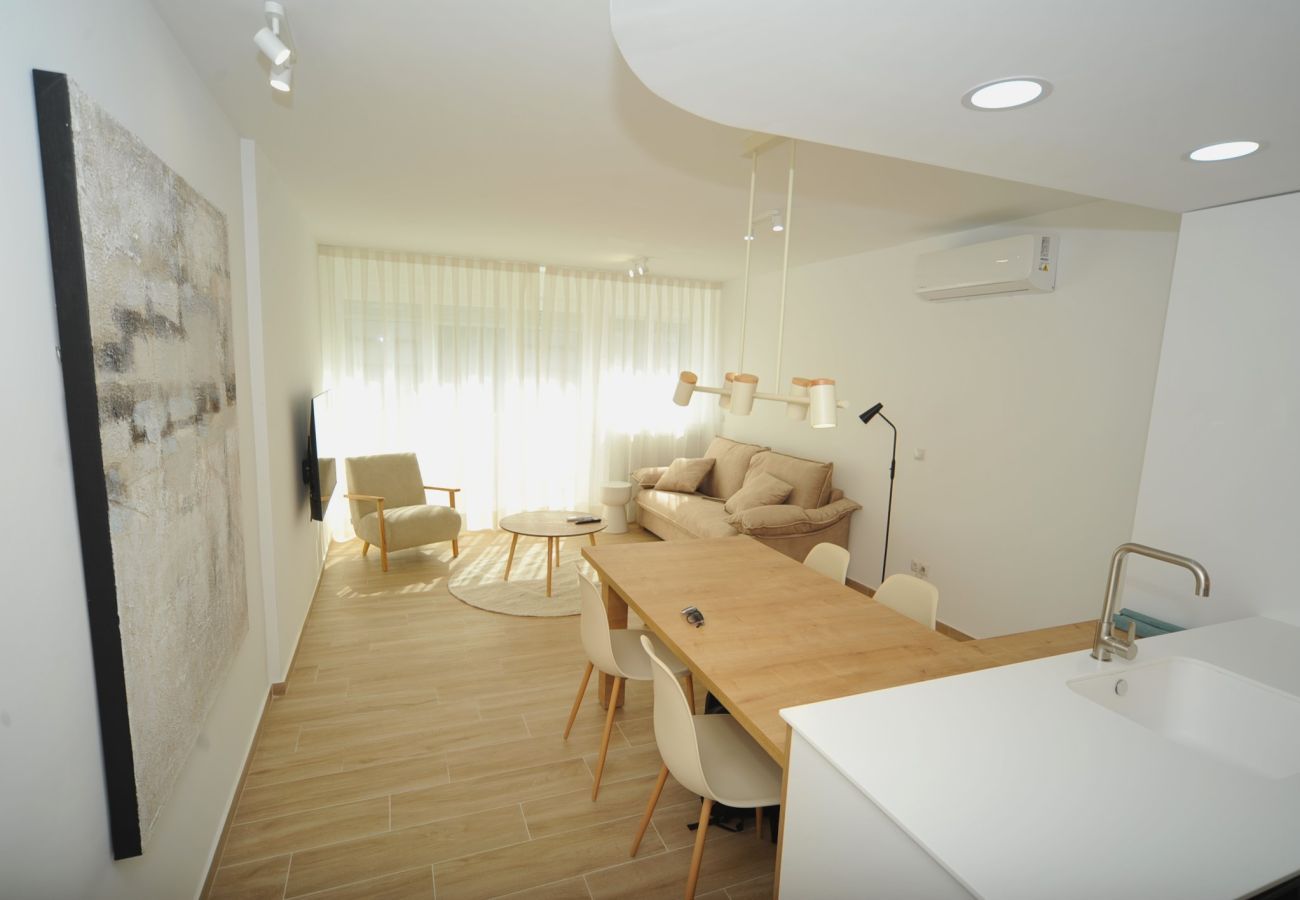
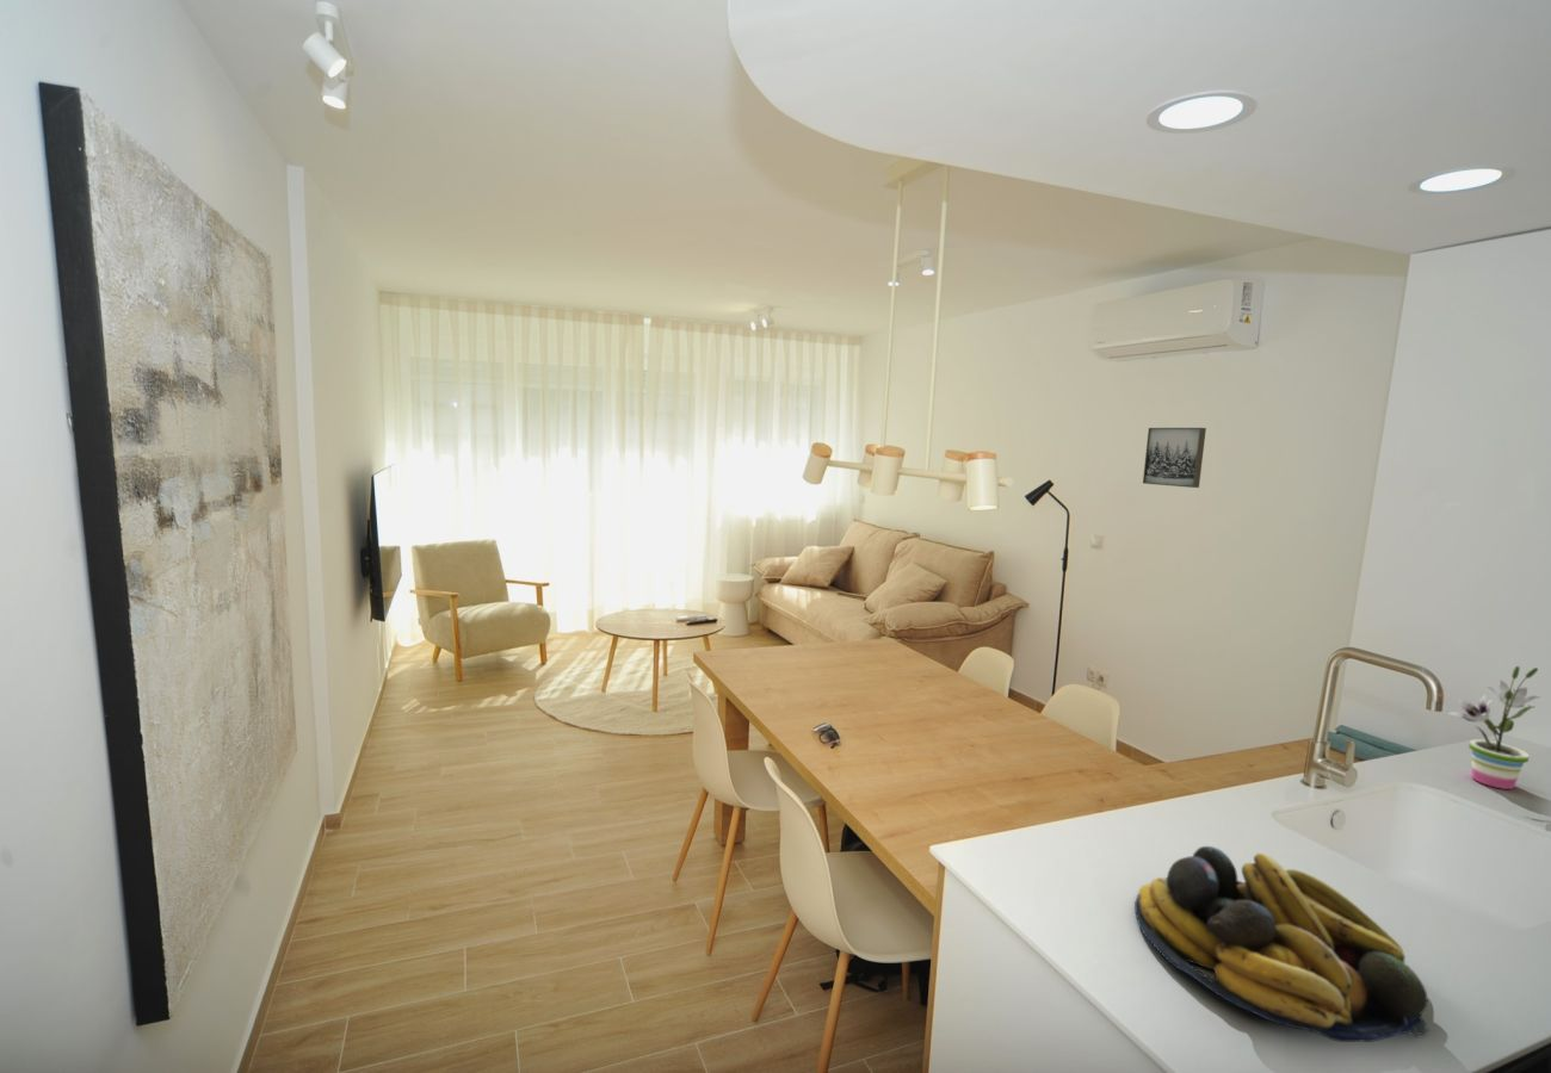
+ fruit bowl (1269, 911)
+ wall art (1173, 457)
+ potted plant (1489, 720)
